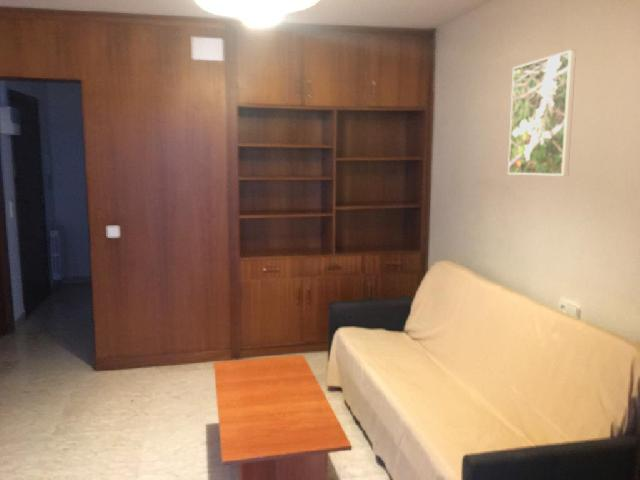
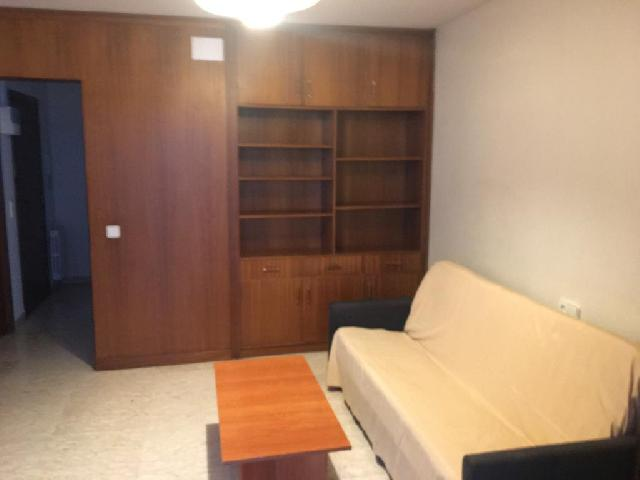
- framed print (538, 117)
